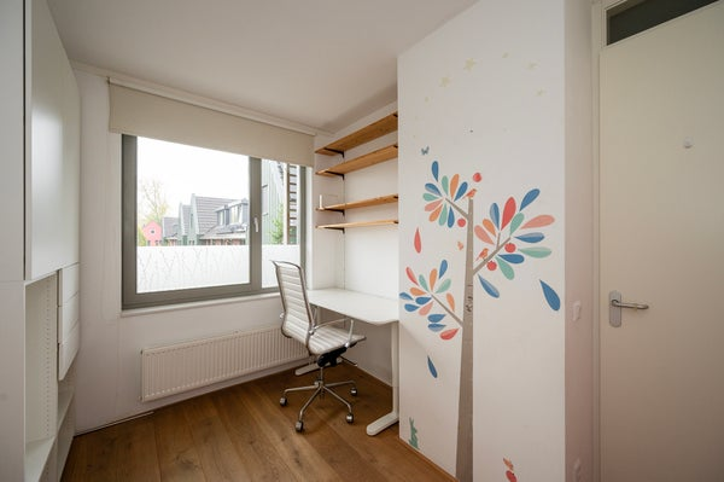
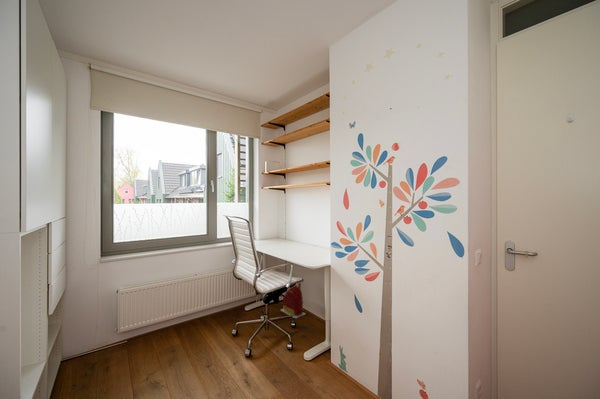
+ backpack (293, 296)
